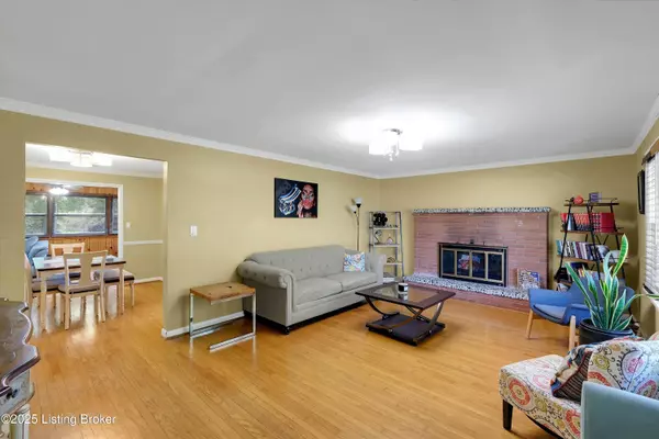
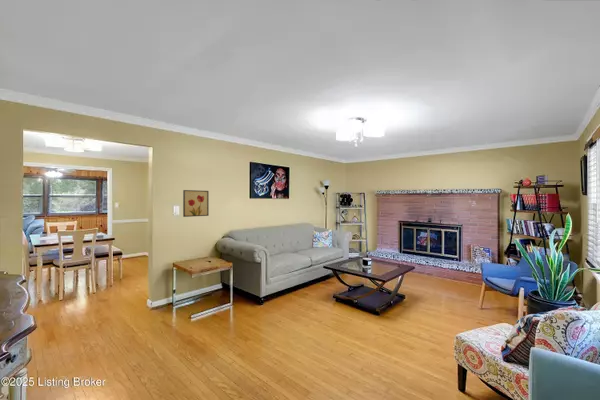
+ wall art (196, 203)
